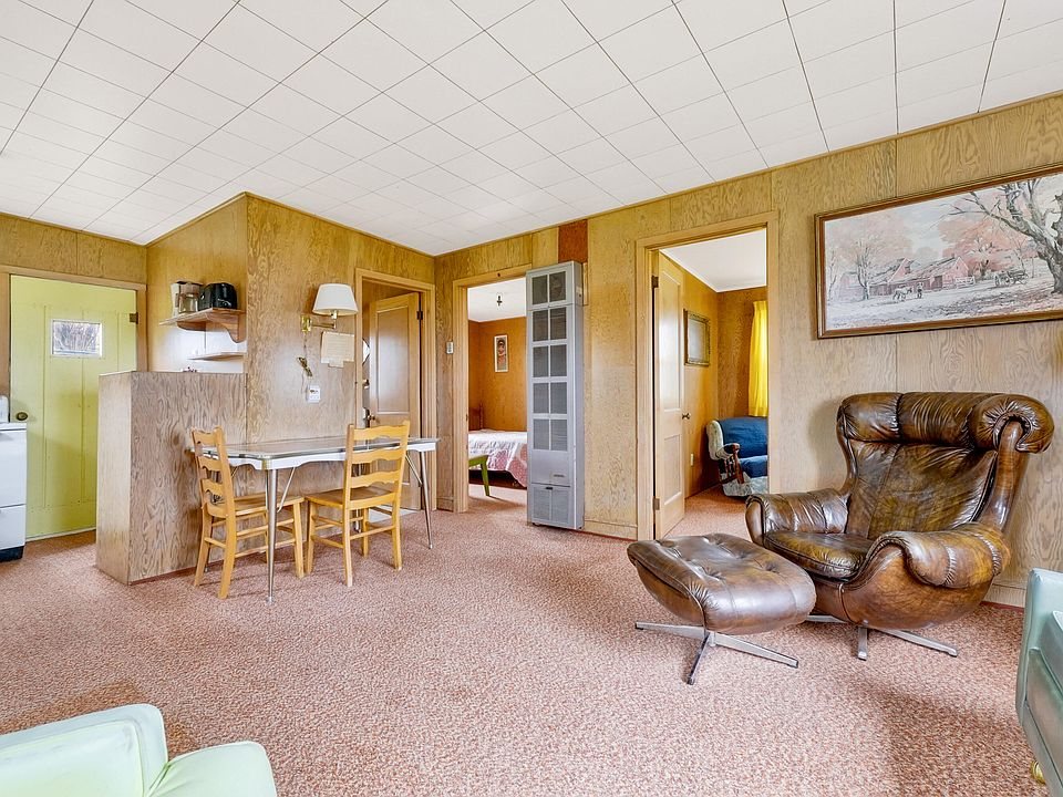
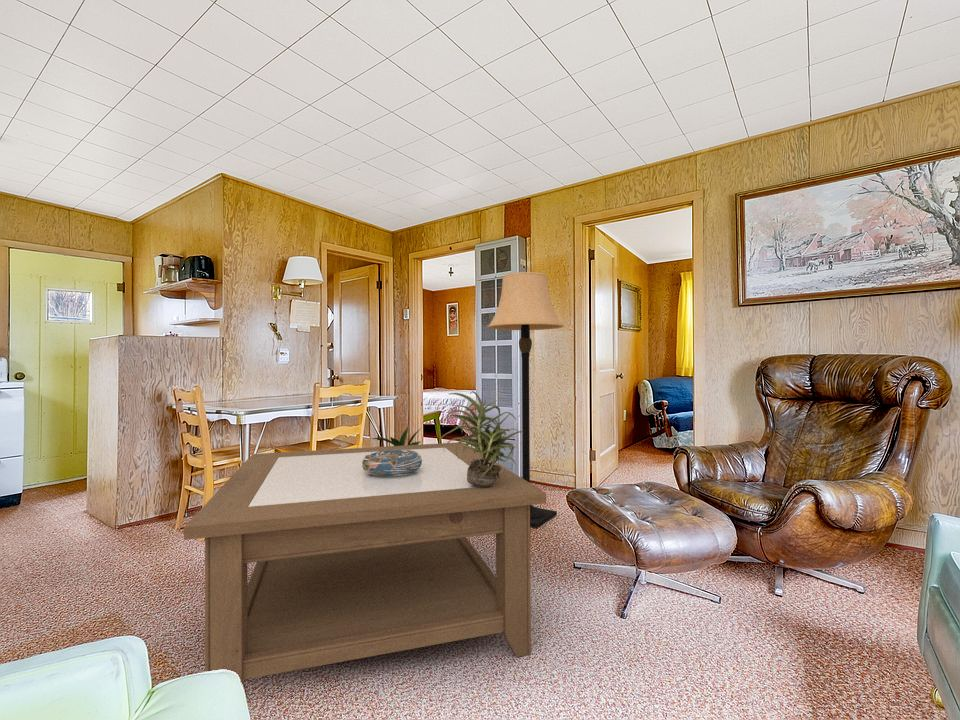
+ decorative bowl (392, 461)
+ indoor plant (400, 445)
+ potted plant (478, 435)
+ lamp (525, 396)
+ coffee table (372, 537)
